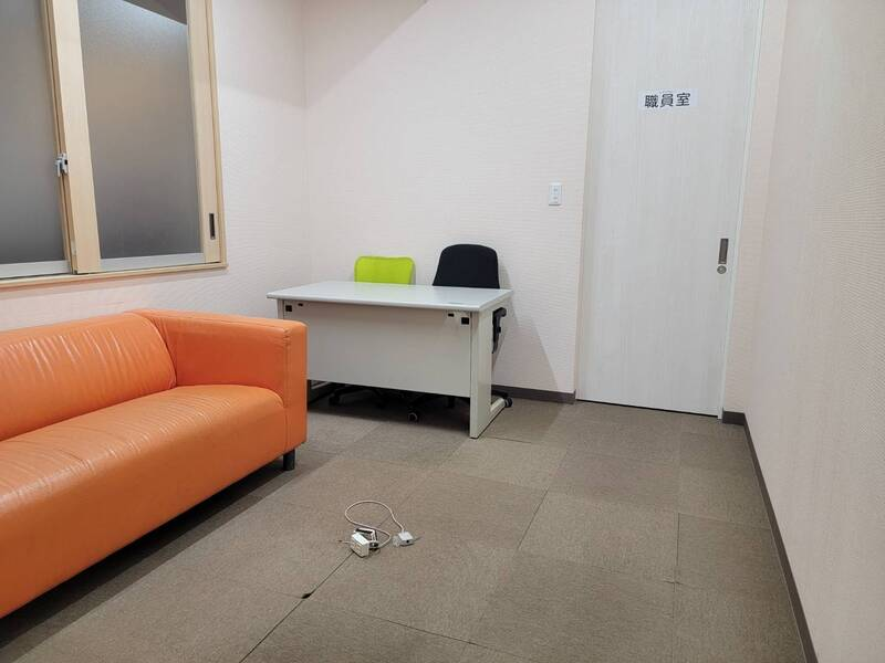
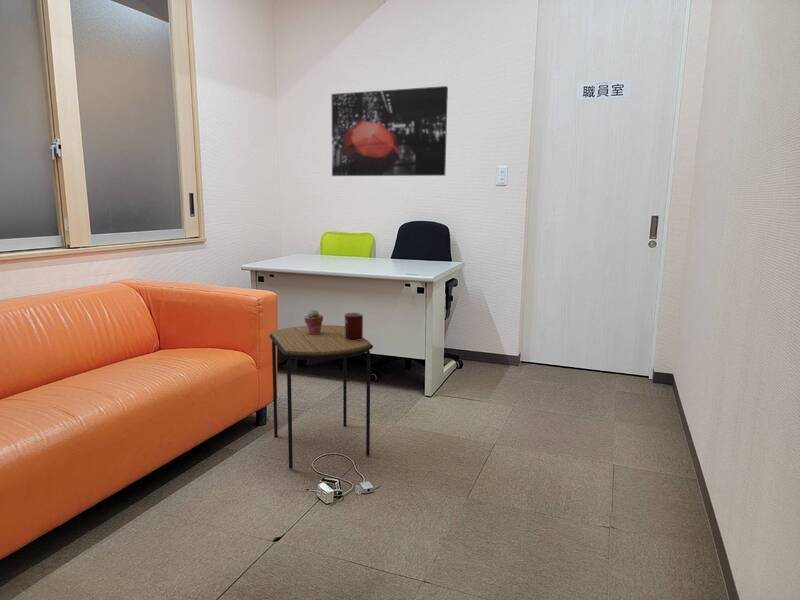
+ wall art (386, 133)
+ mug (352, 325)
+ side table (343, 392)
+ potted succulent (313, 320)
